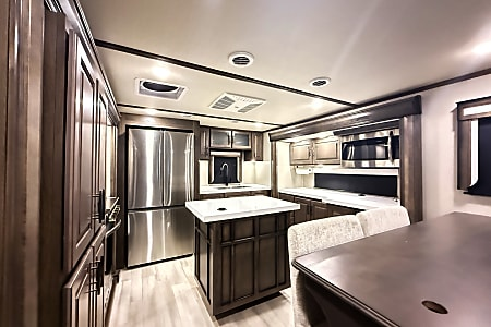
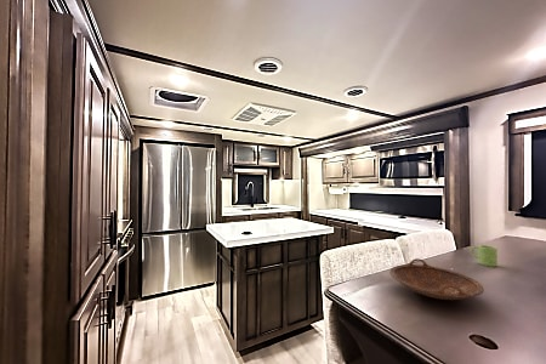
+ mug (483, 255)
+ bowl (432, 280)
